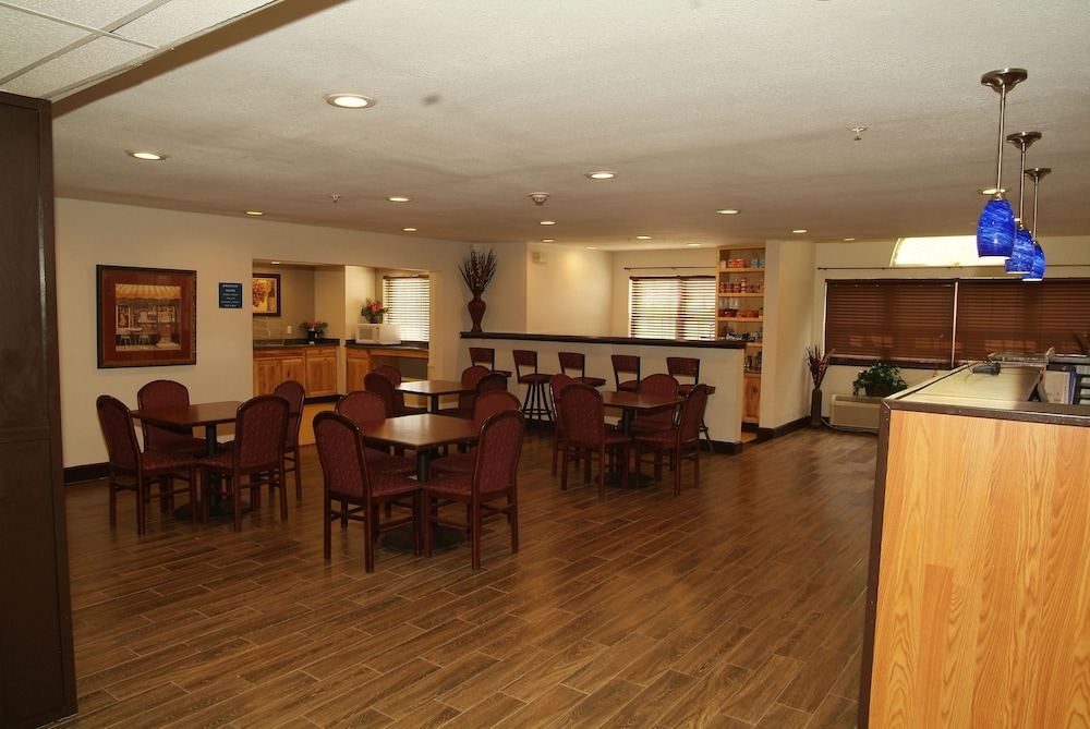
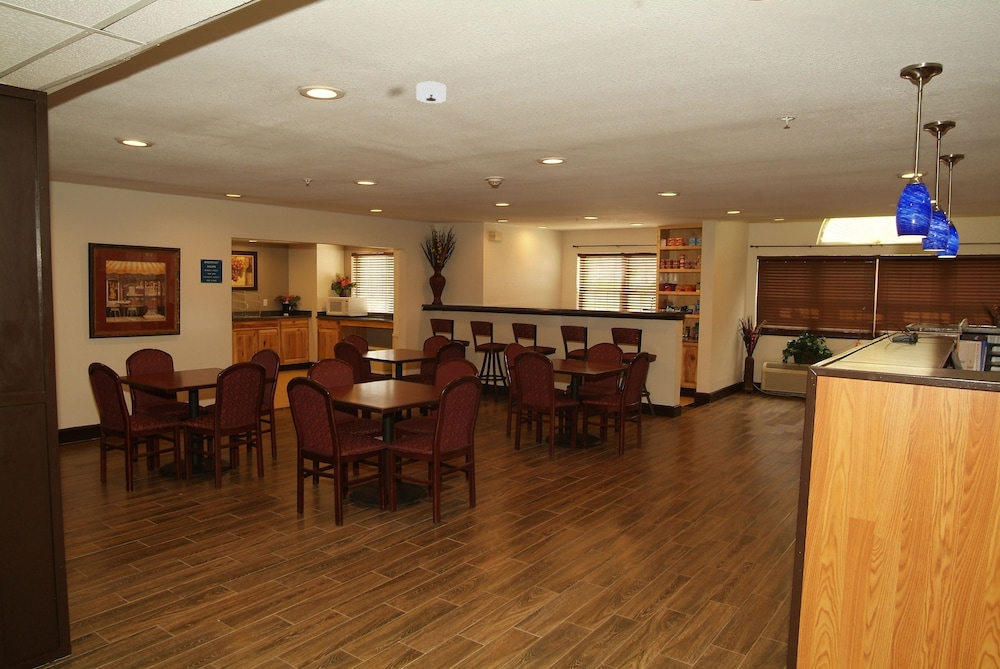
+ smoke detector (431, 93)
